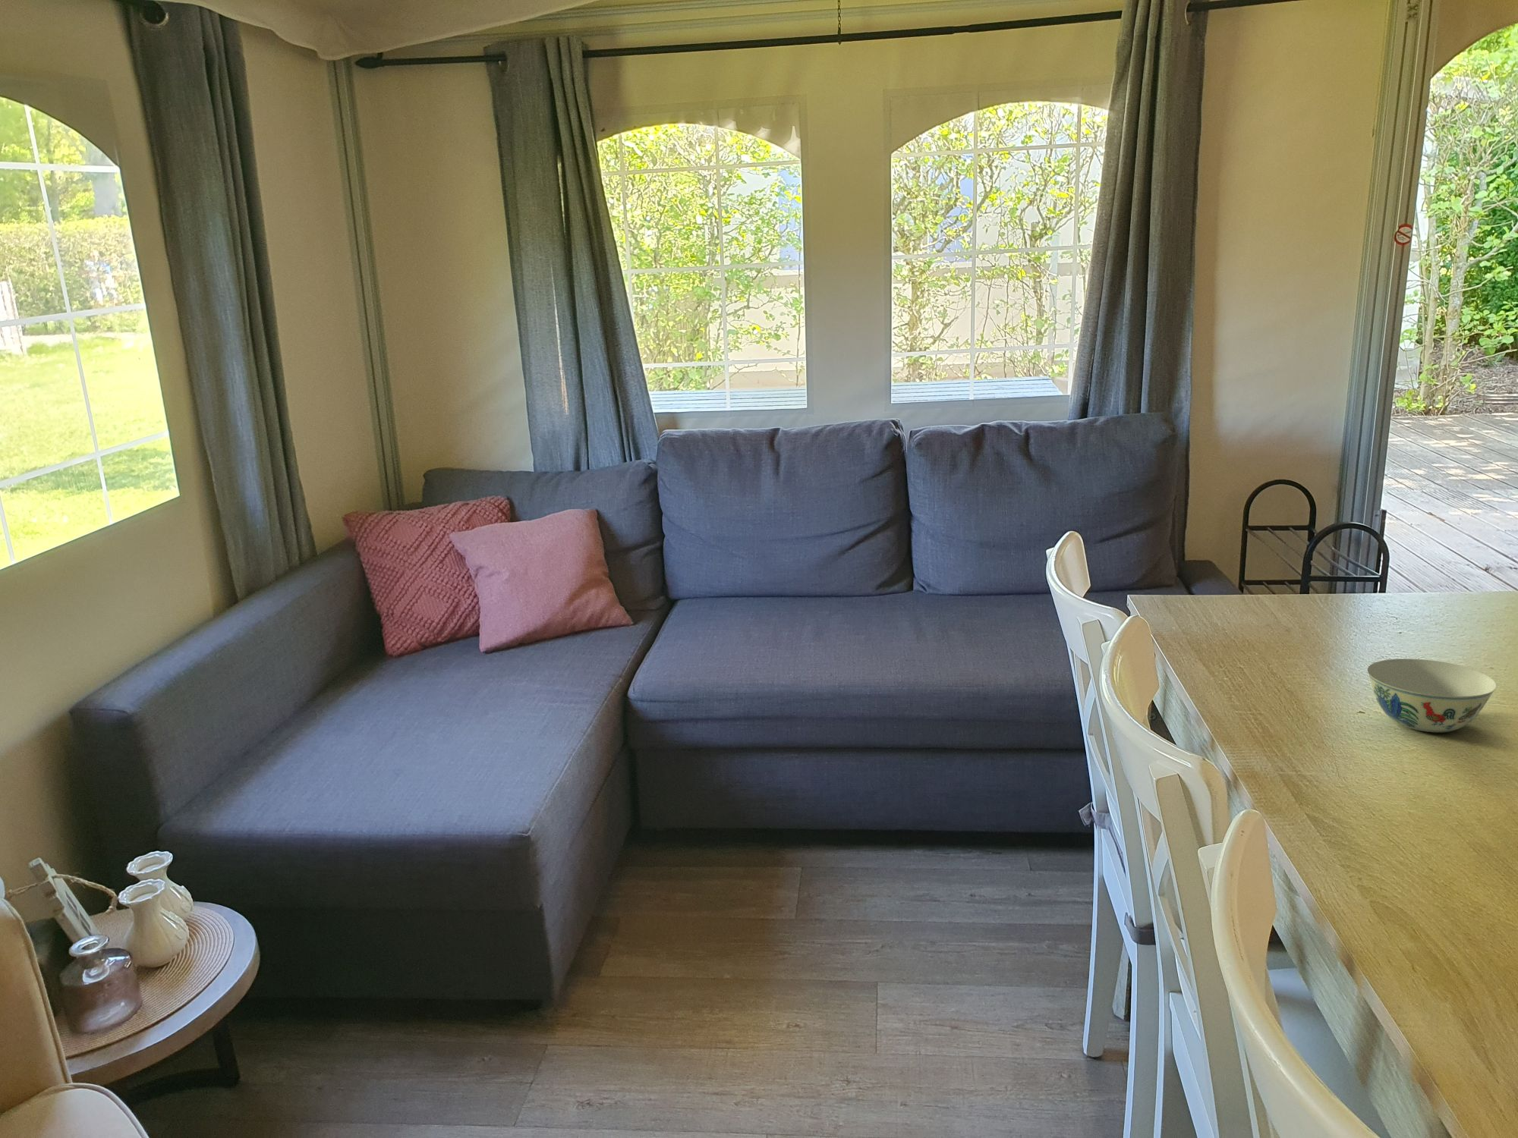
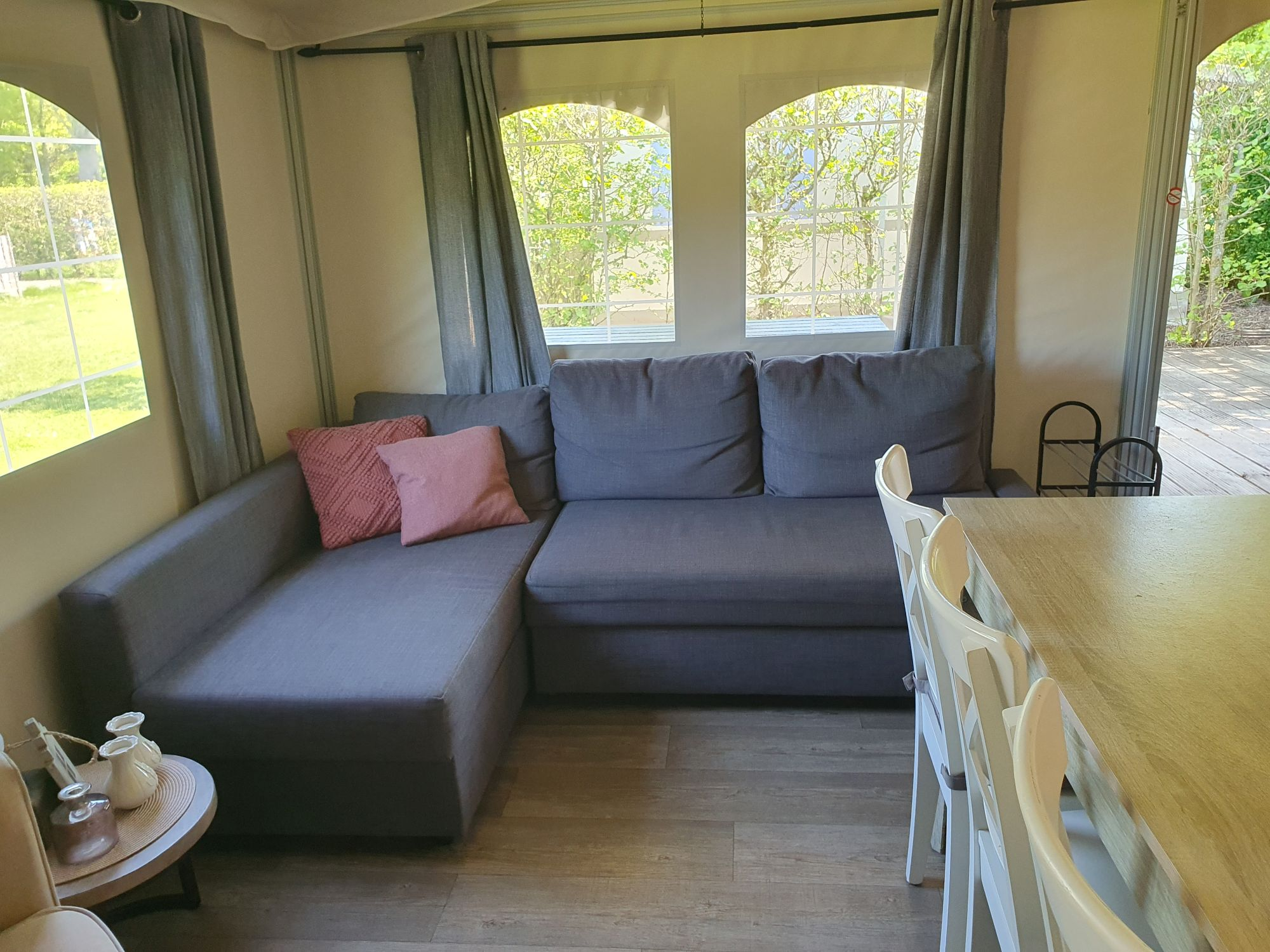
- chinaware (1427, 699)
